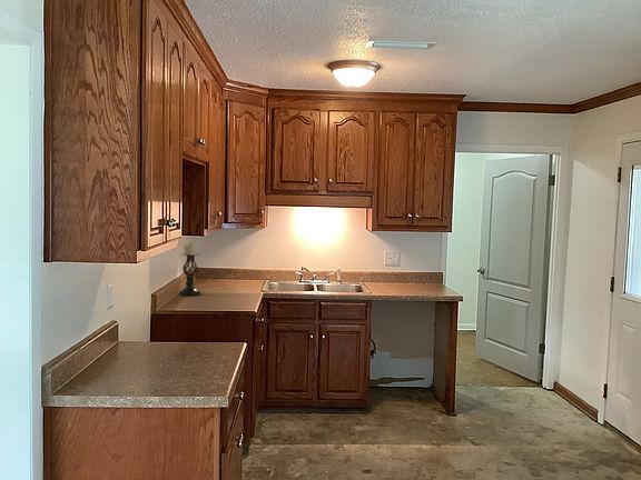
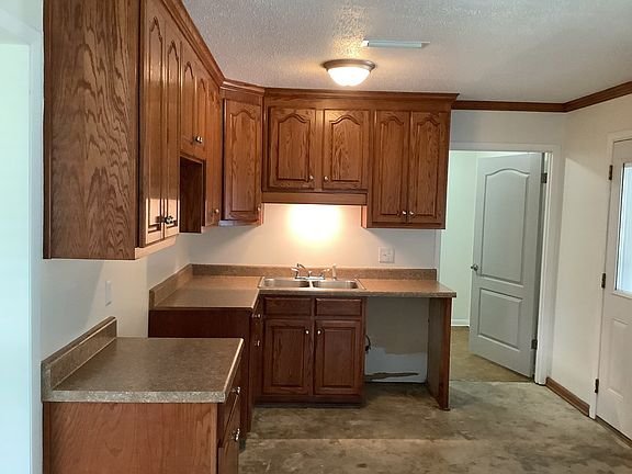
- candle holder (190, 268)
